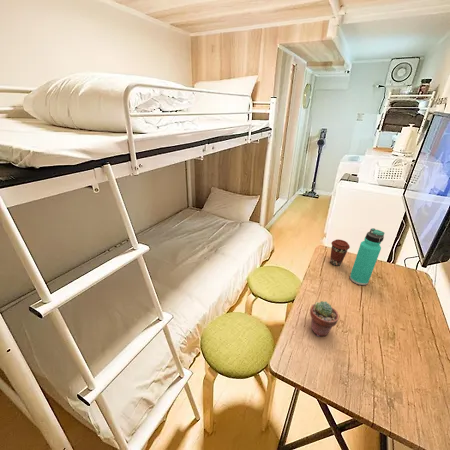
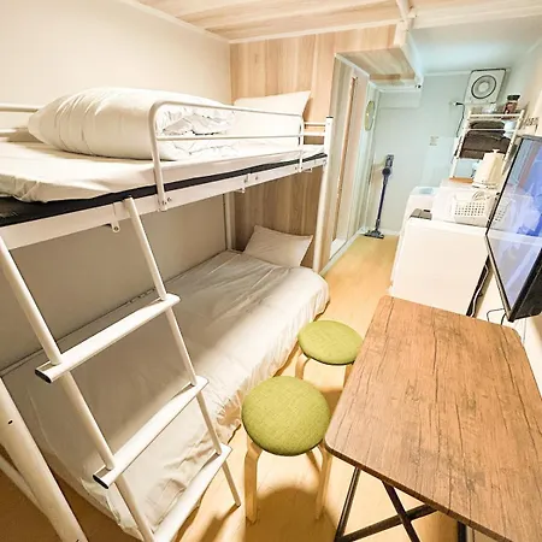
- coffee cup (338, 252)
- potted succulent (323, 317)
- thermos bottle (367, 256)
